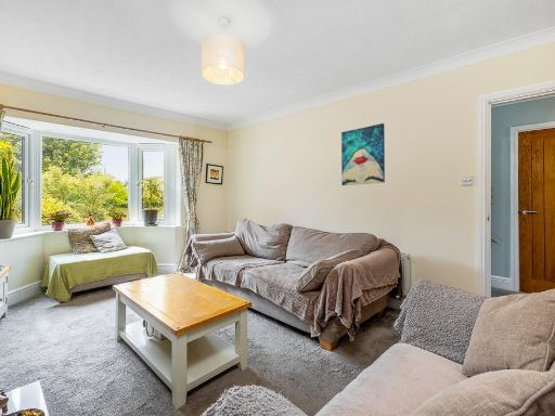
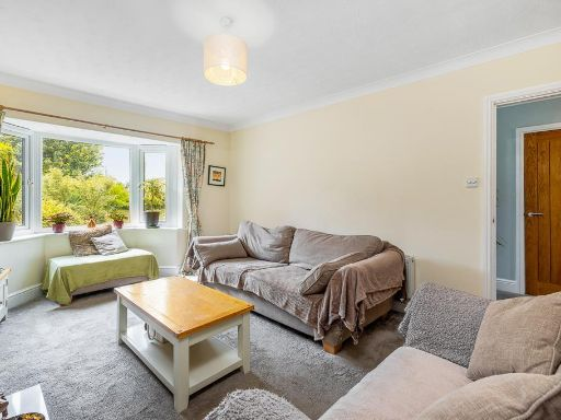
- wall art (361, 156)
